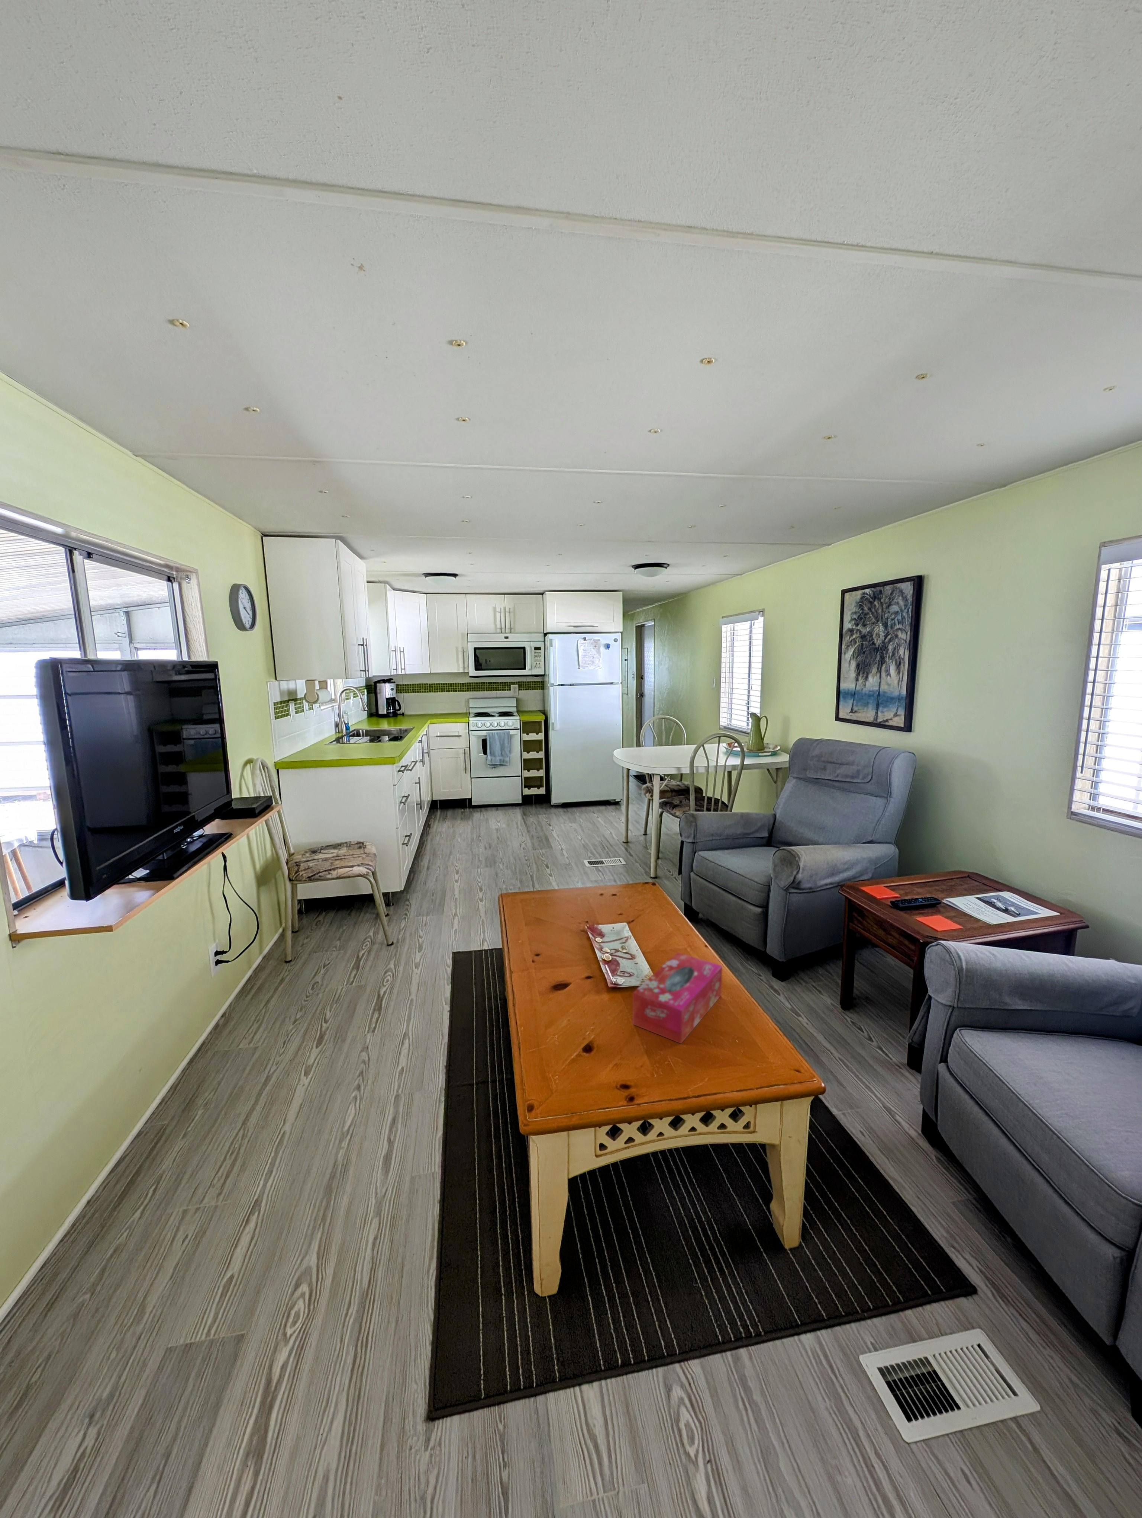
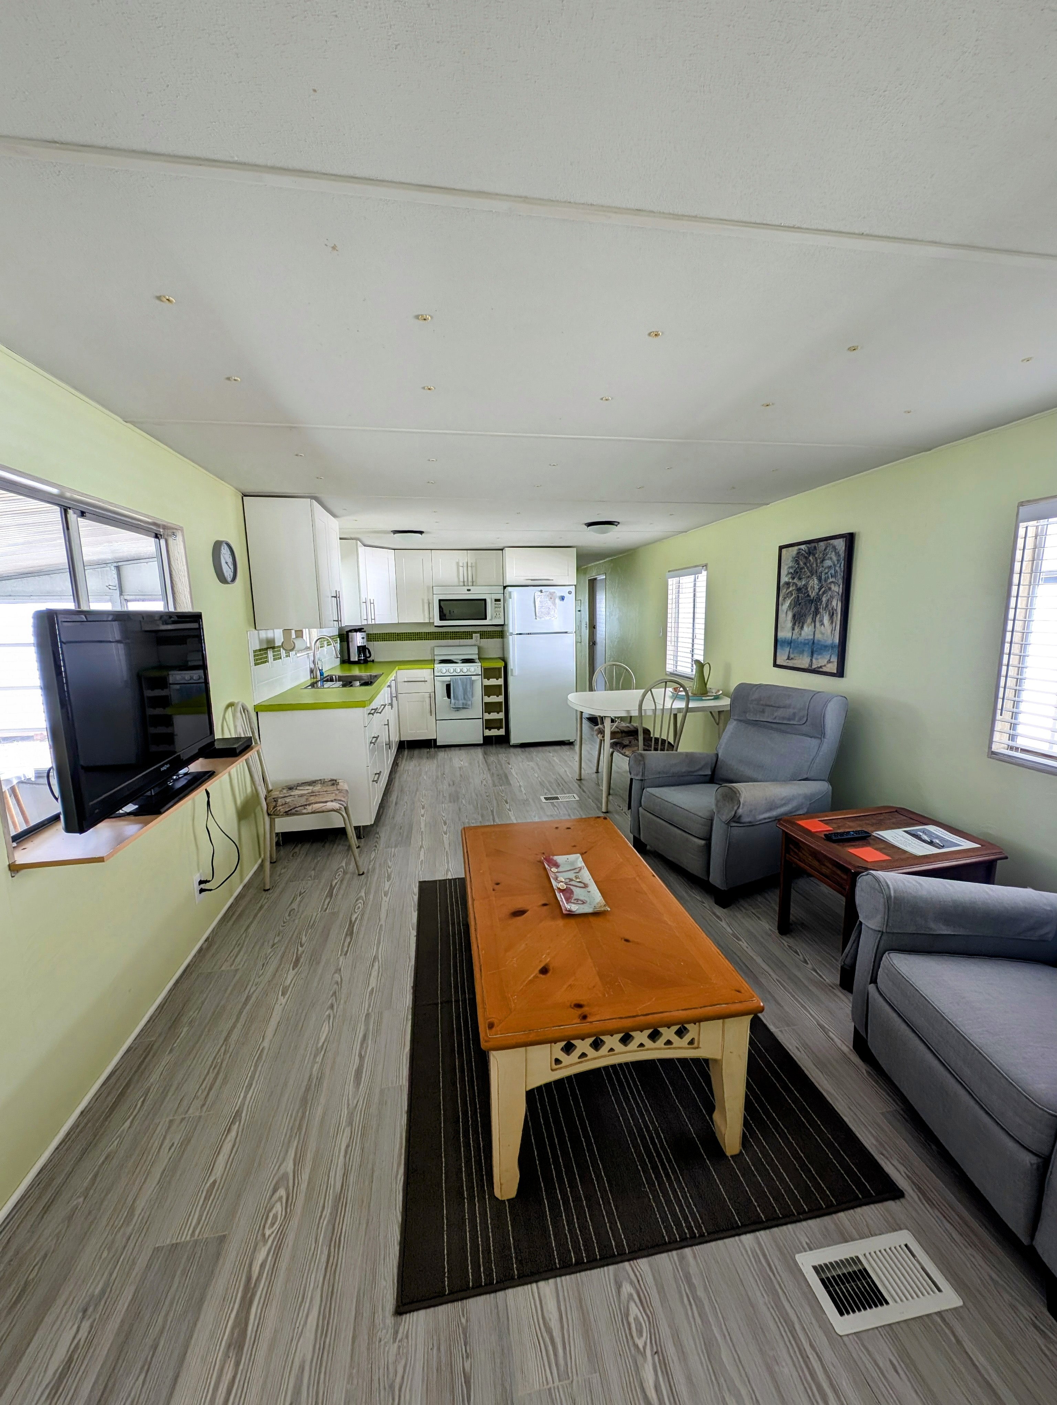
- tissue box (679, 994)
